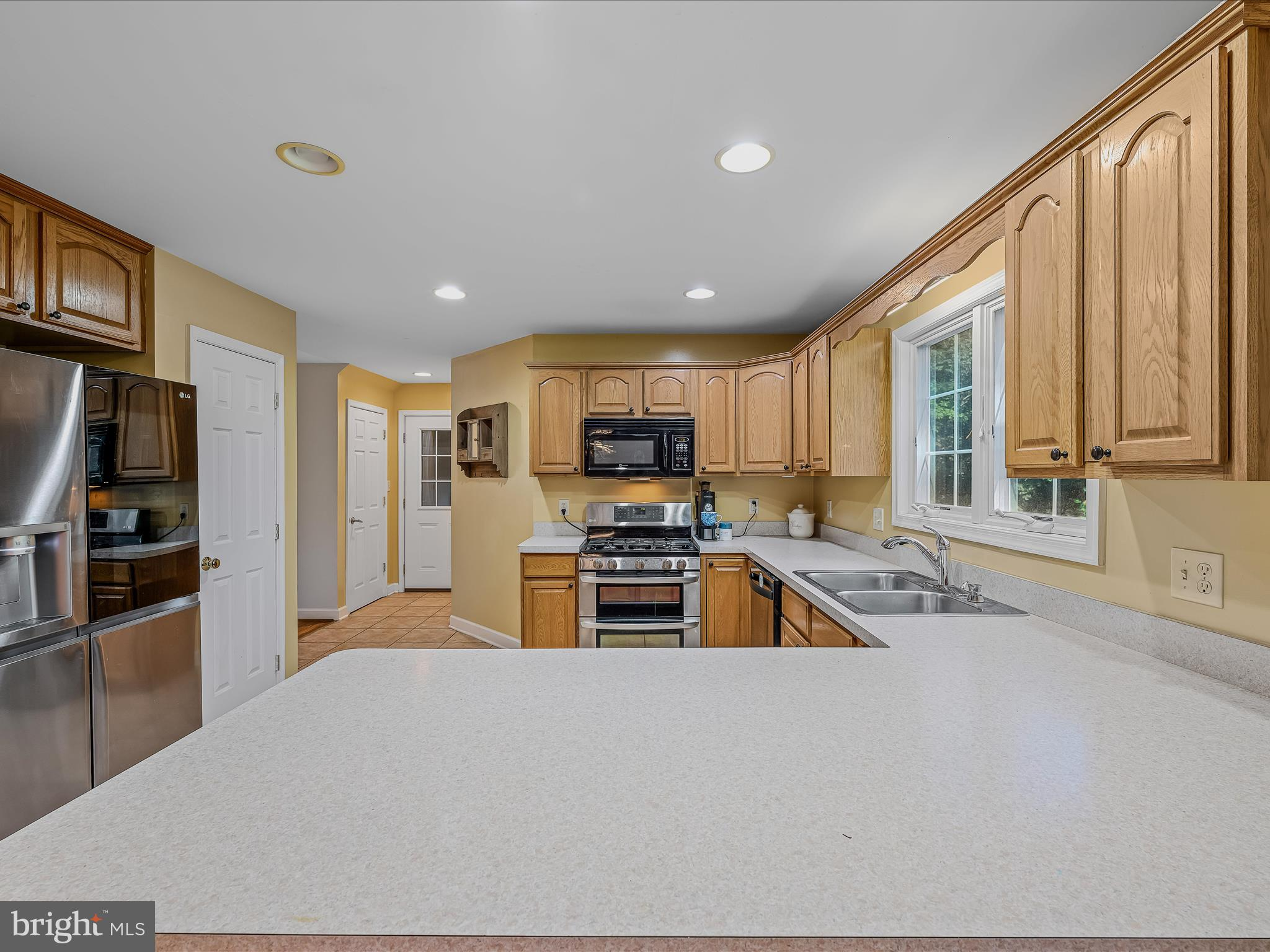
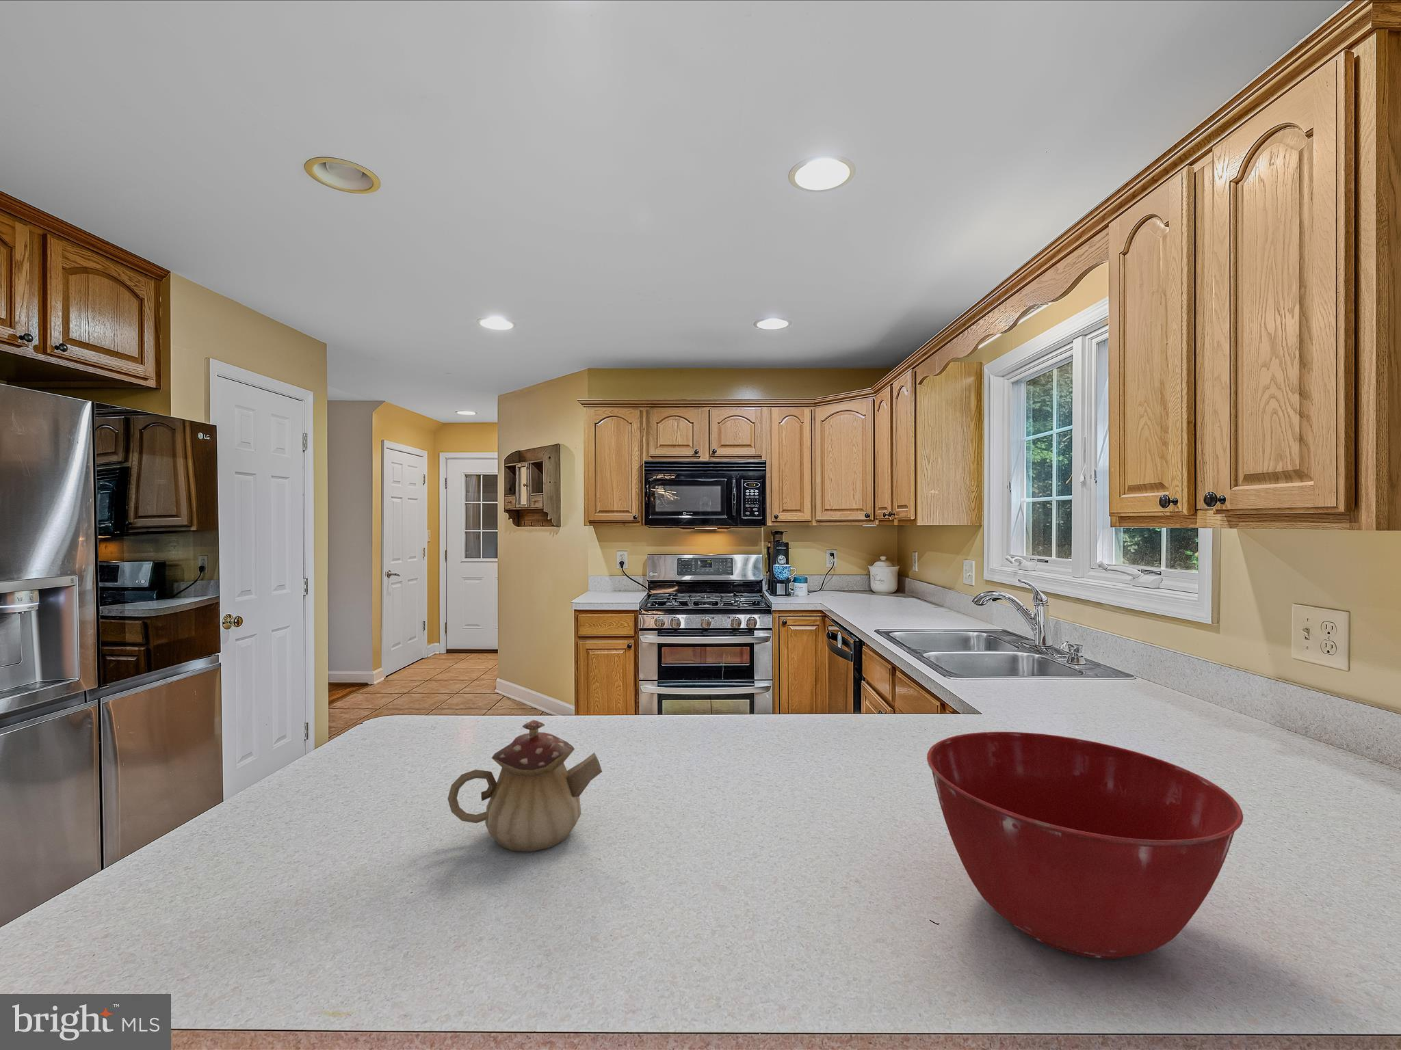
+ teapot (526, 776)
+ mixing bowl (1069, 844)
